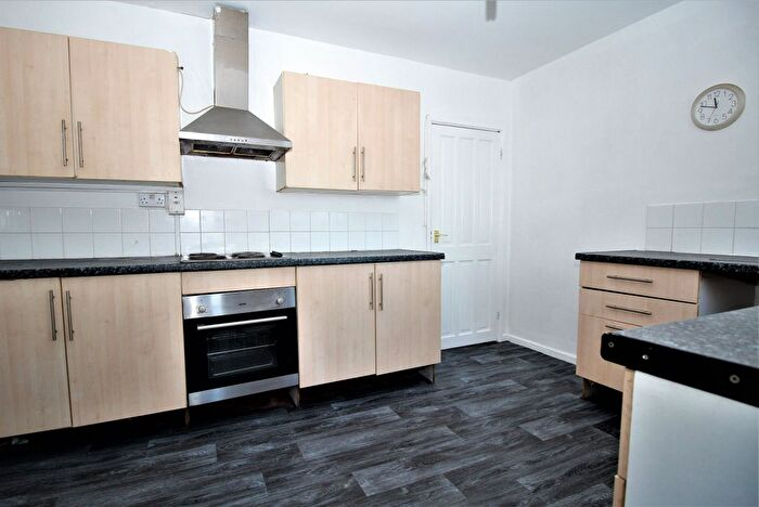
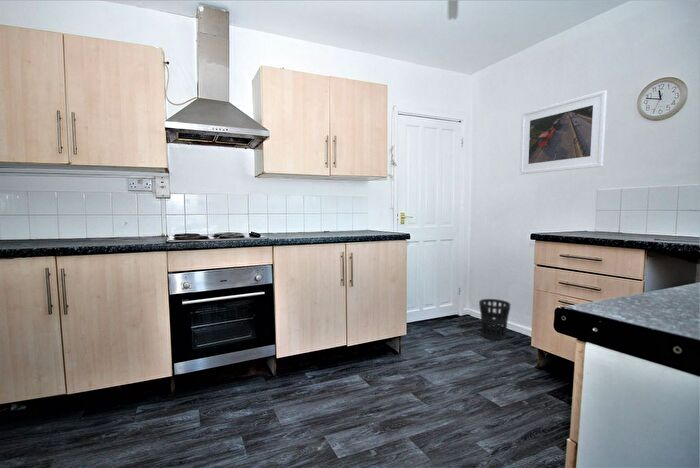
+ wastebasket (494, 319)
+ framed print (558, 137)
